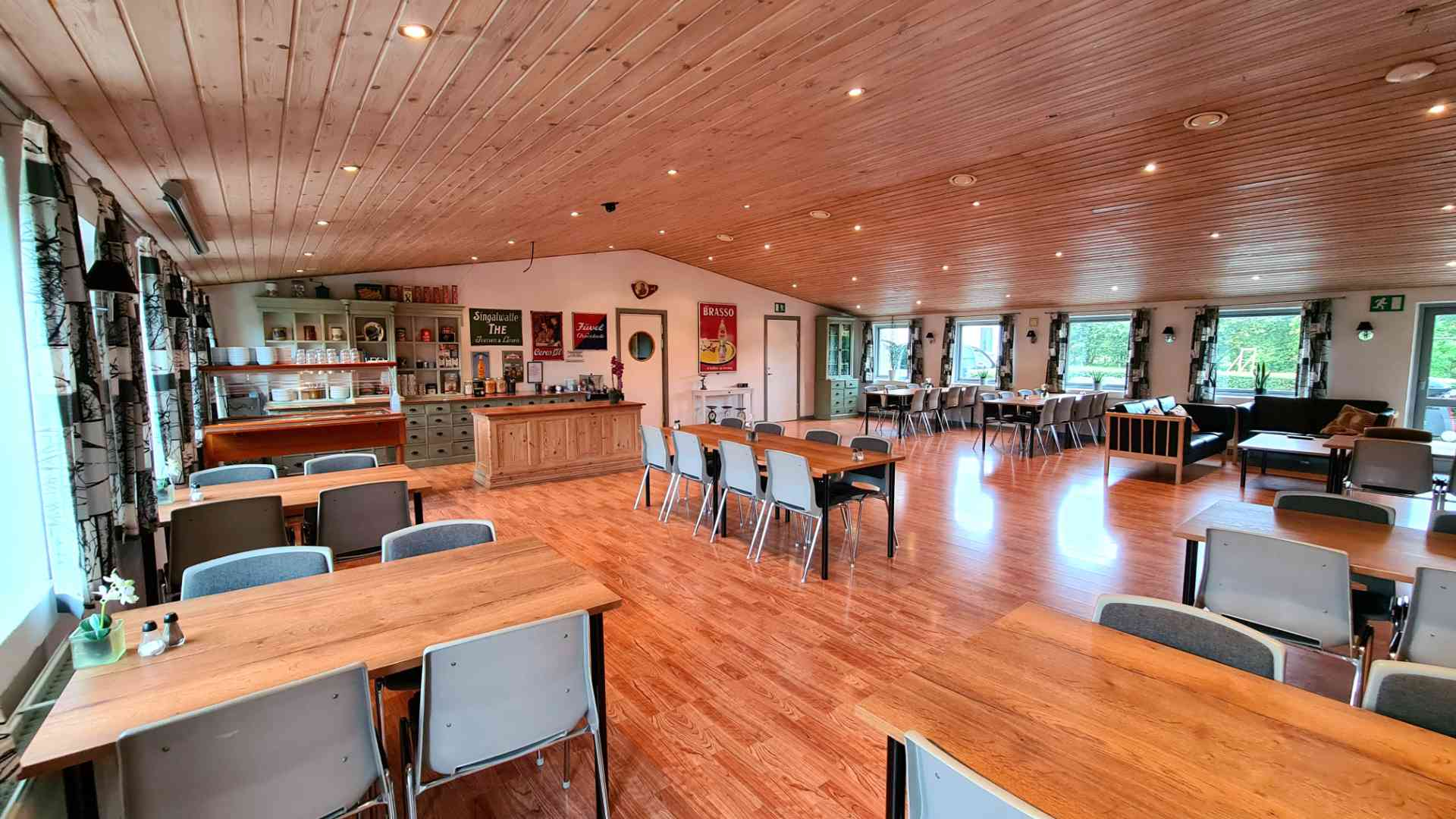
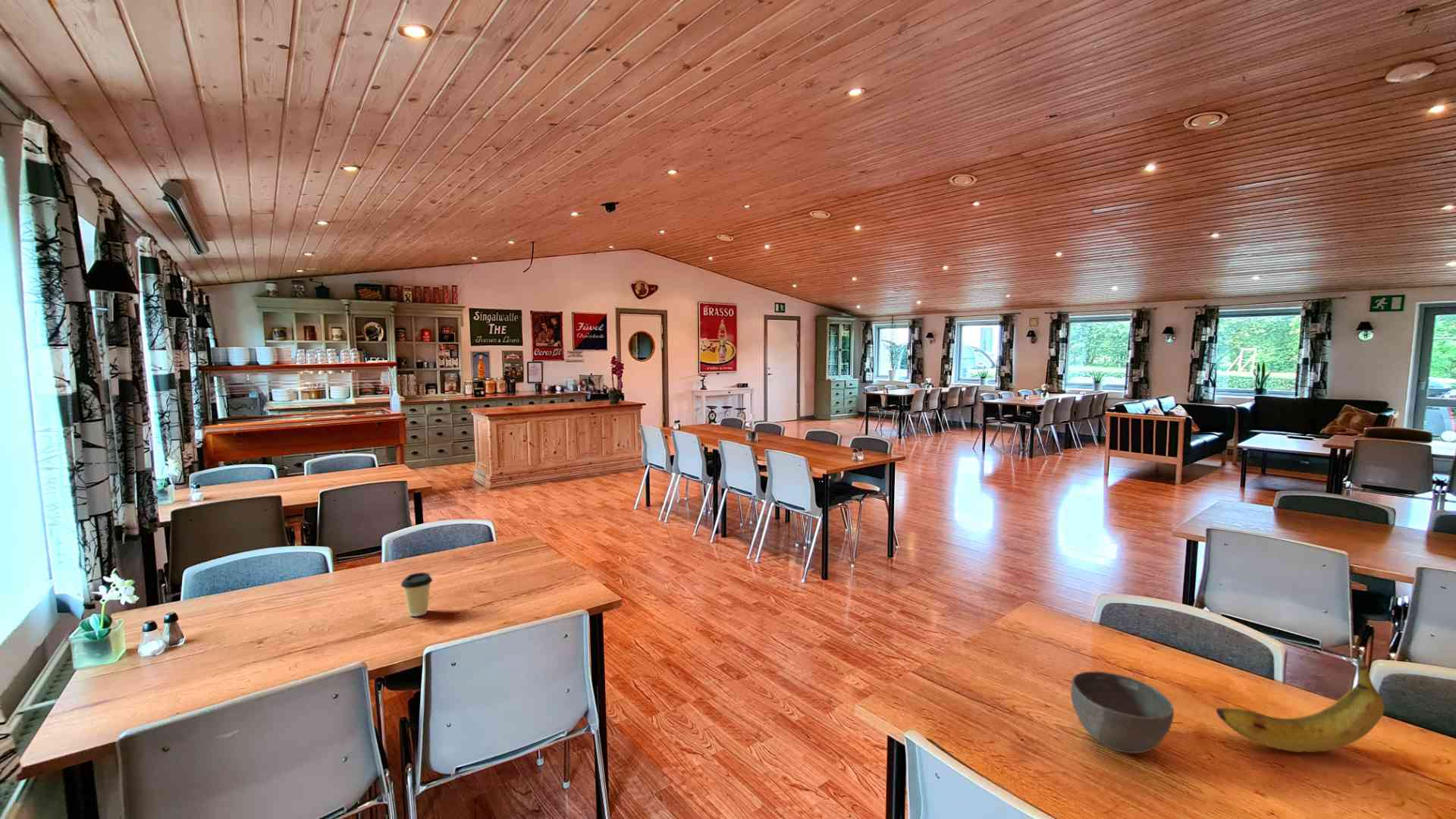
+ coffee cup (417, 595)
+ banana (1301, 717)
+ bowl (1119, 717)
